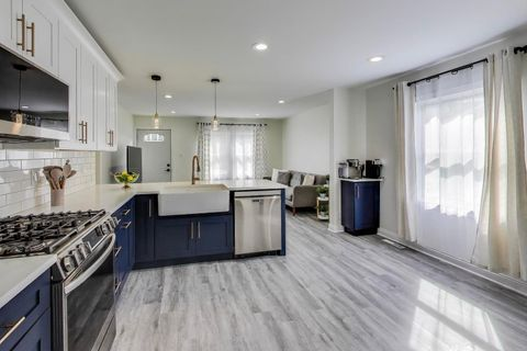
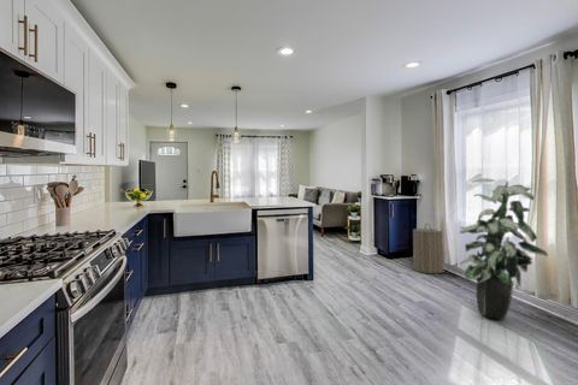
+ indoor plant (495, 245)
+ laundry hamper (427, 247)
